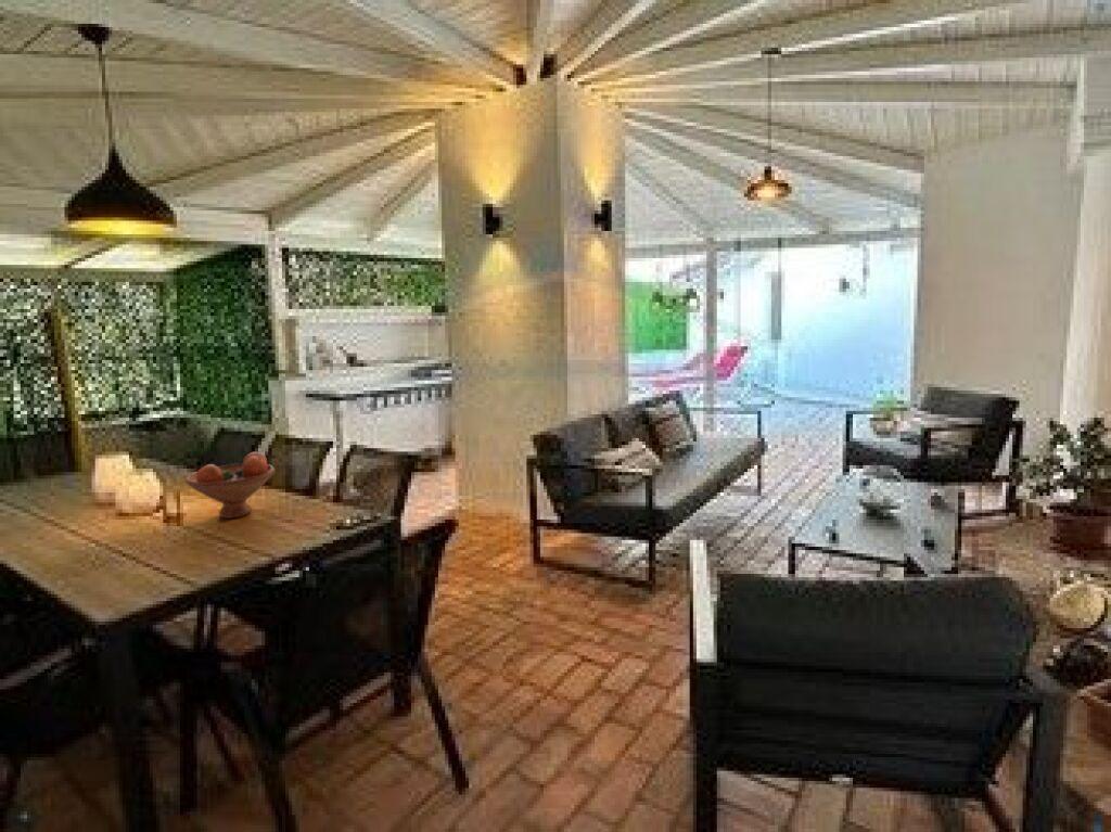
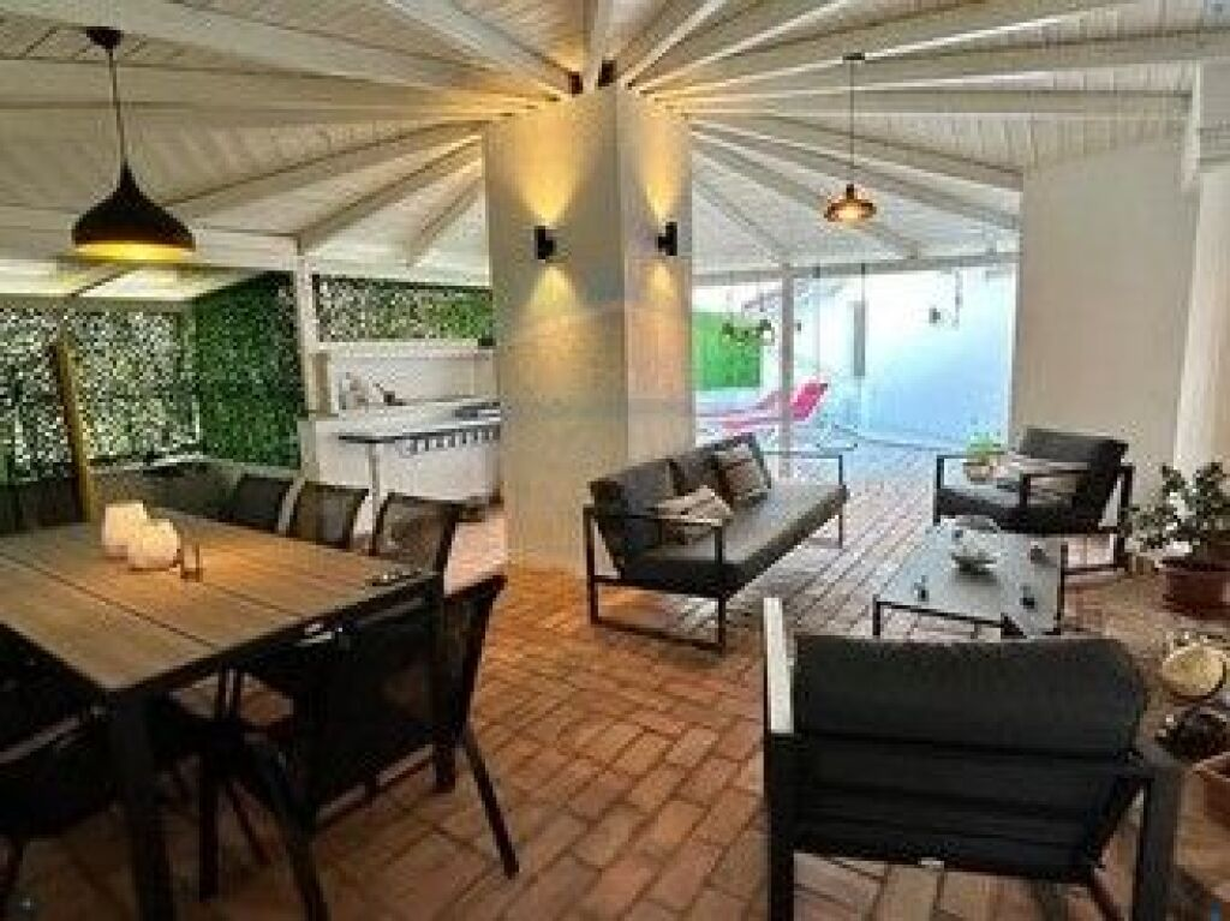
- fruit bowl (232, 485)
